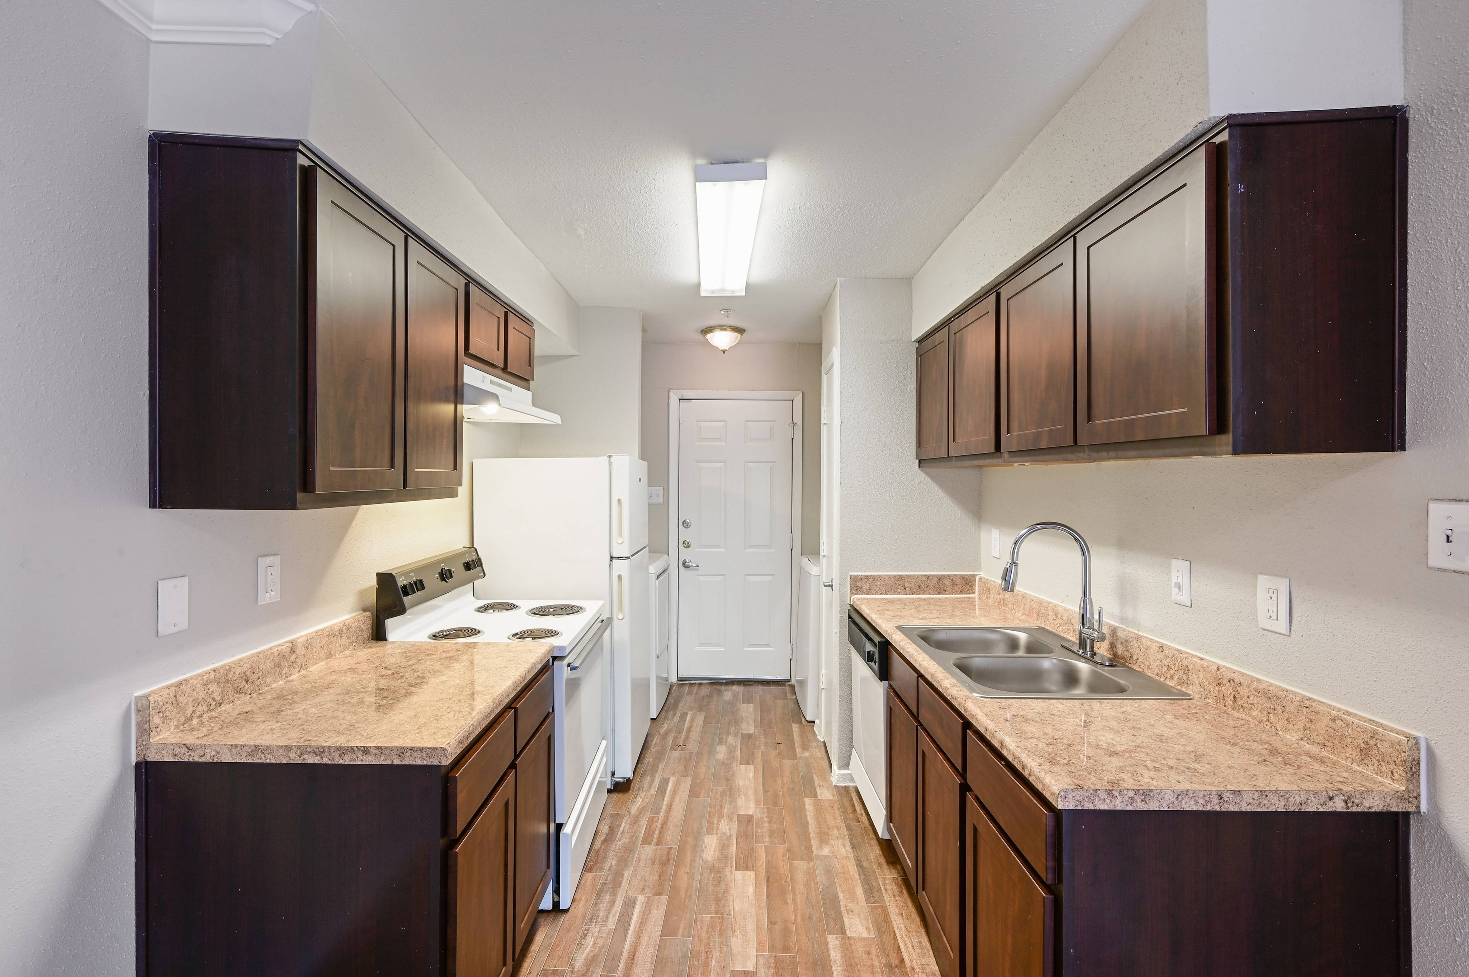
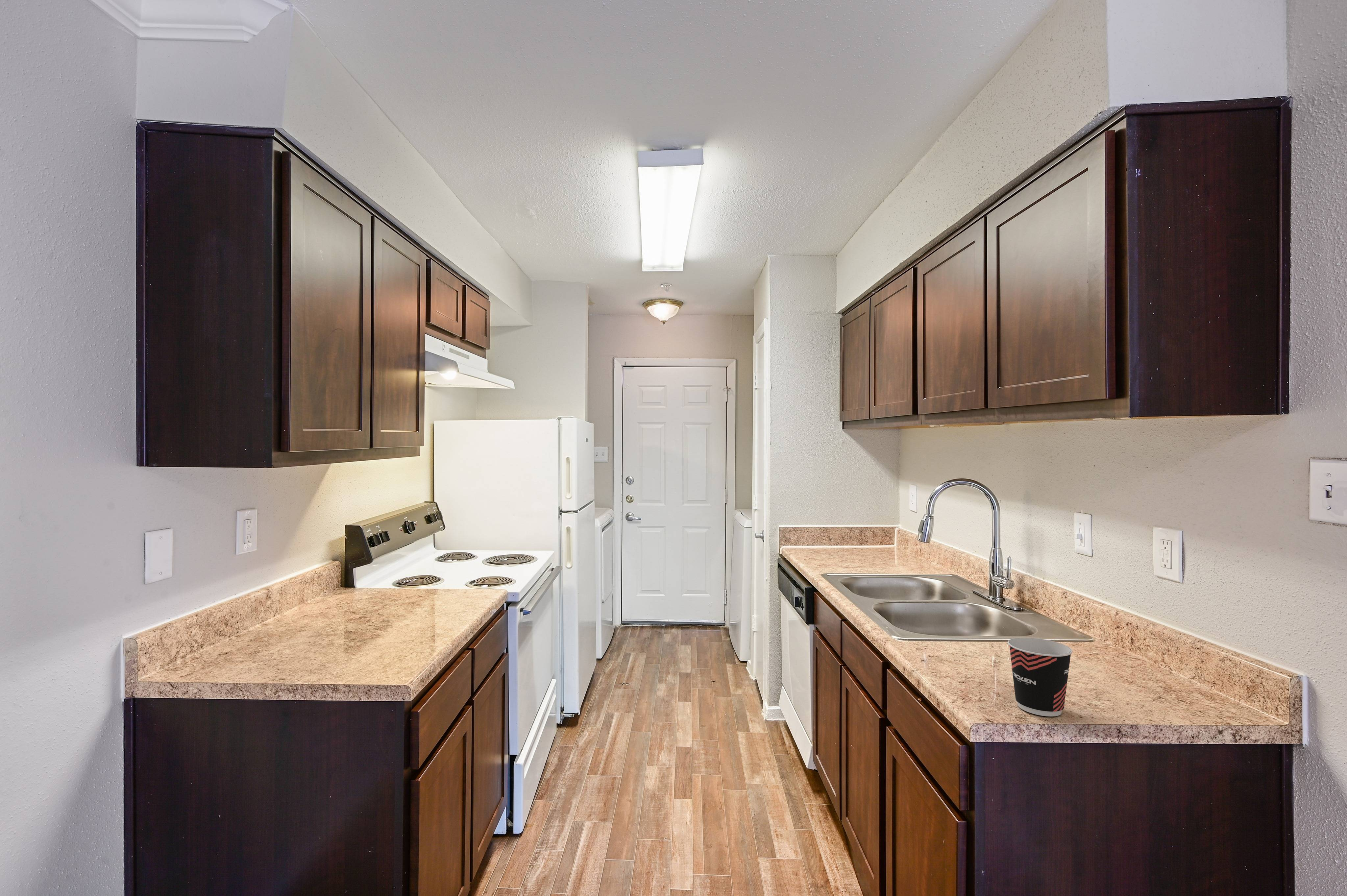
+ cup (1039, 677)
